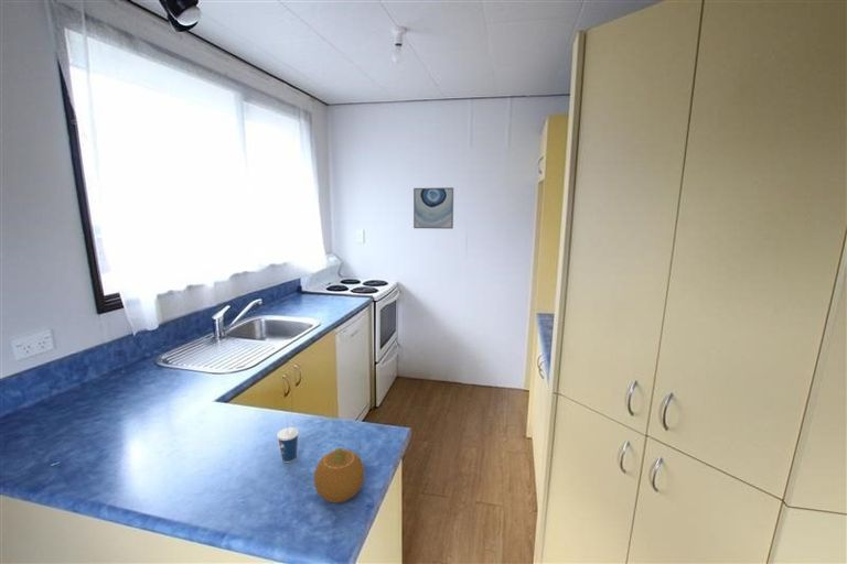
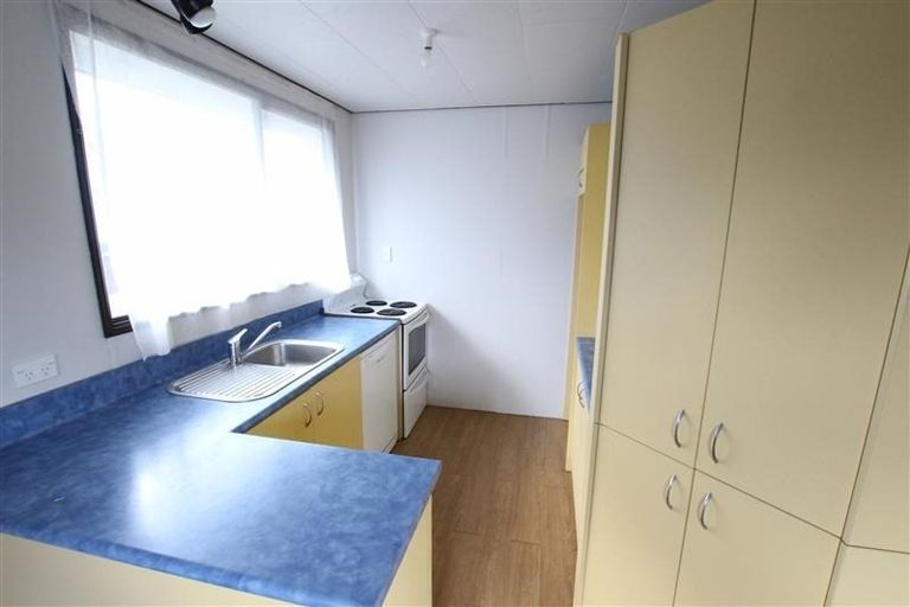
- fruit (339, 469)
- cup (288, 438)
- wall art (432, 208)
